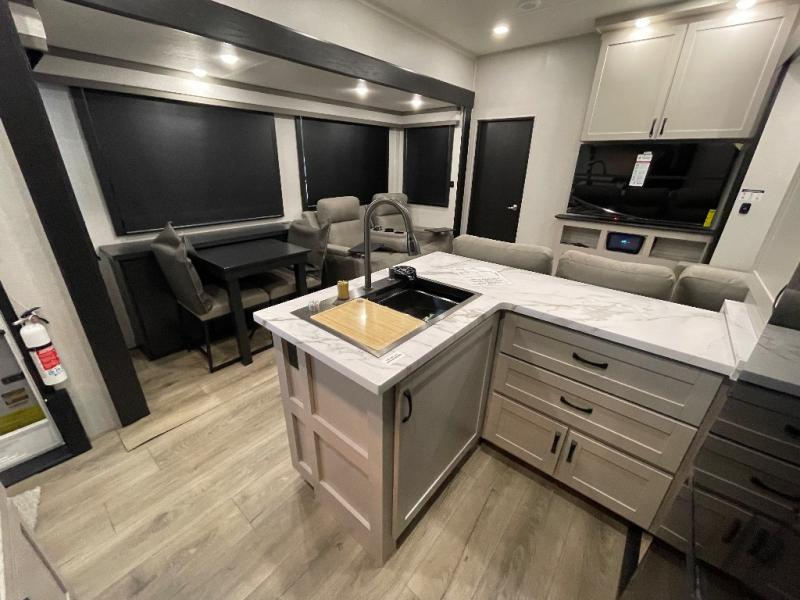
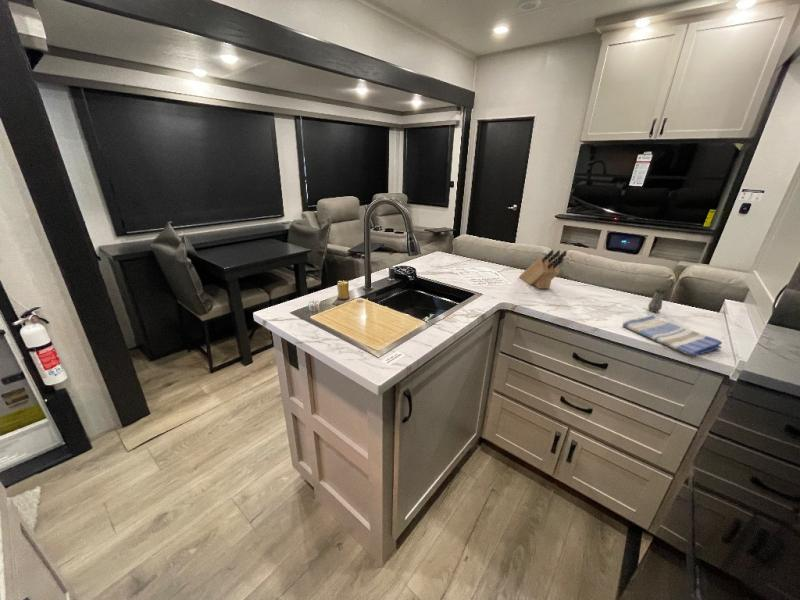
+ dish towel (669, 333)
+ salt shaker (657, 299)
+ knife block (542, 265)
